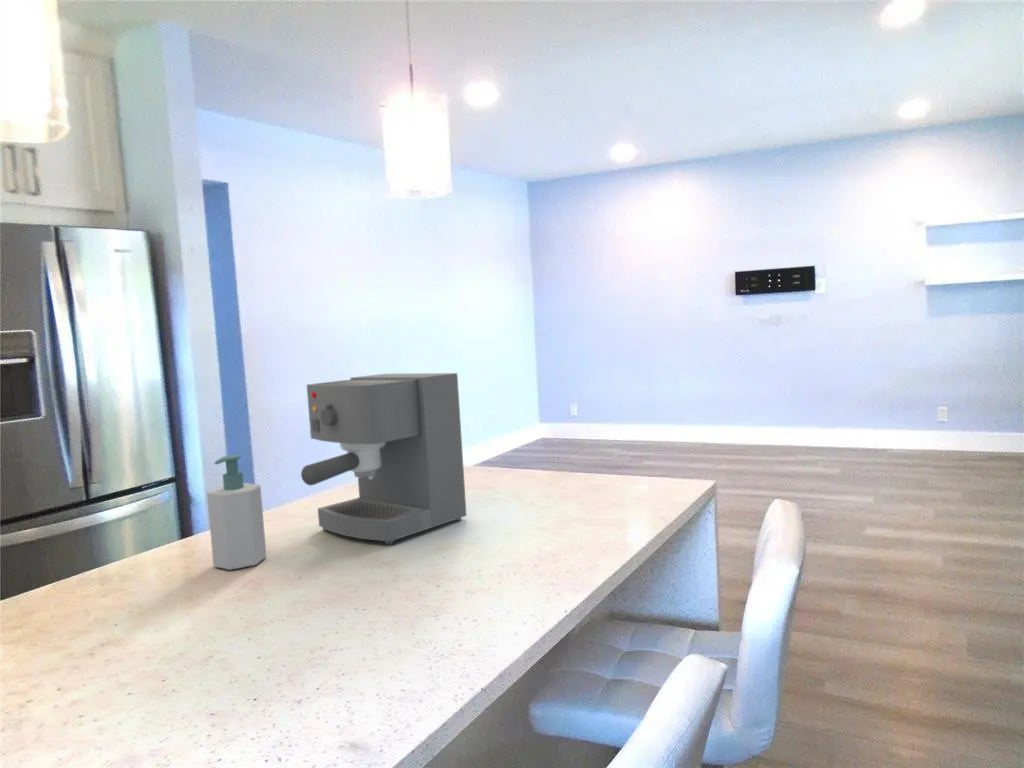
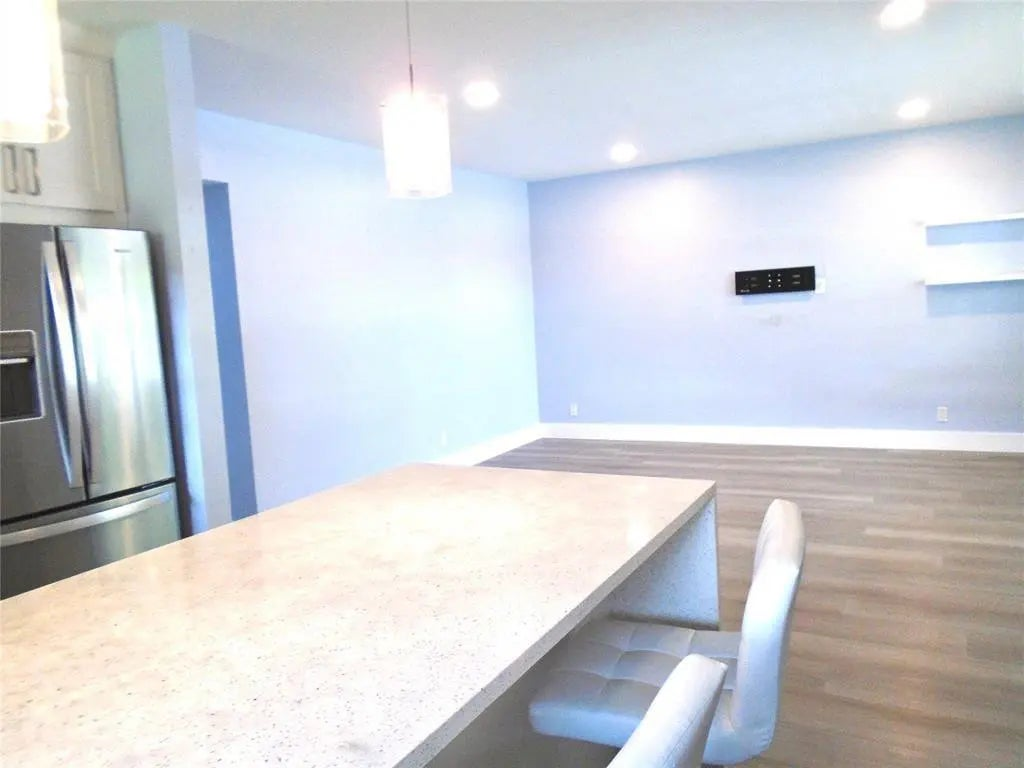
- soap bottle (235, 509)
- coffee maker (387, 453)
